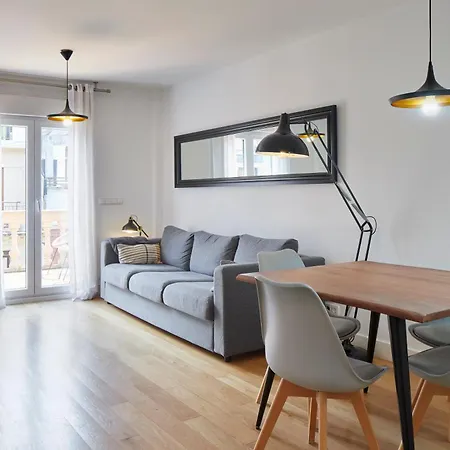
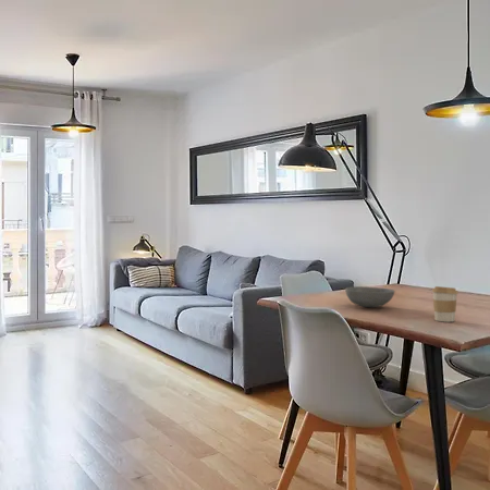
+ coffee cup (444, 303)
+ bowl (369, 297)
